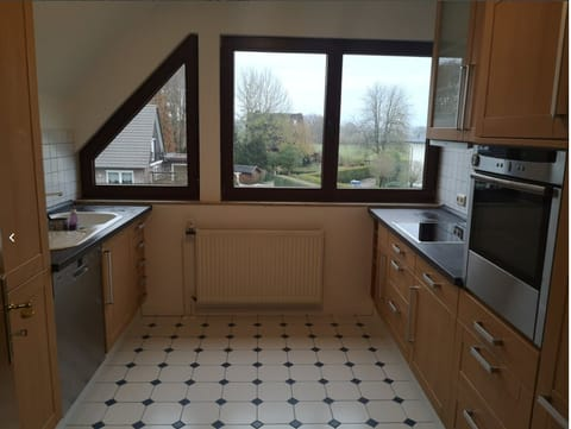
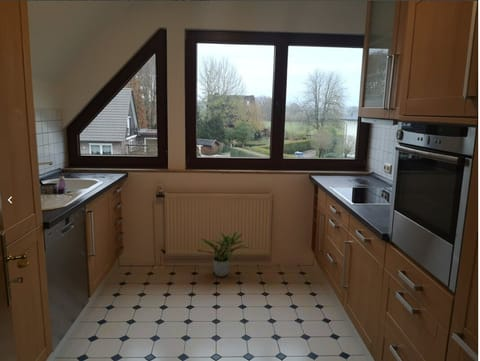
+ potted plant (225, 254)
